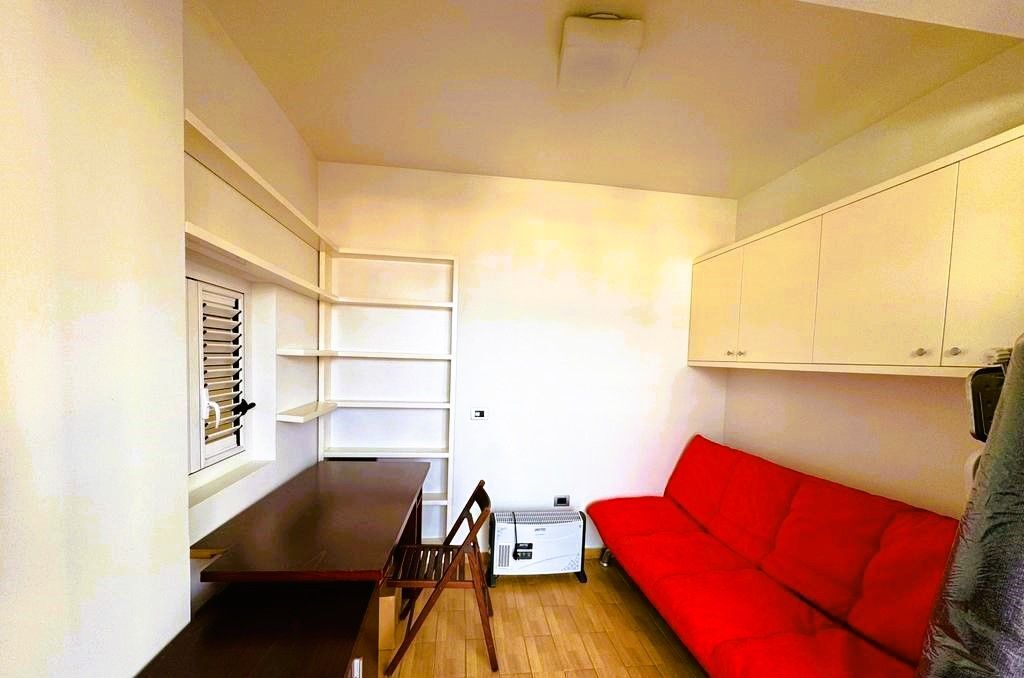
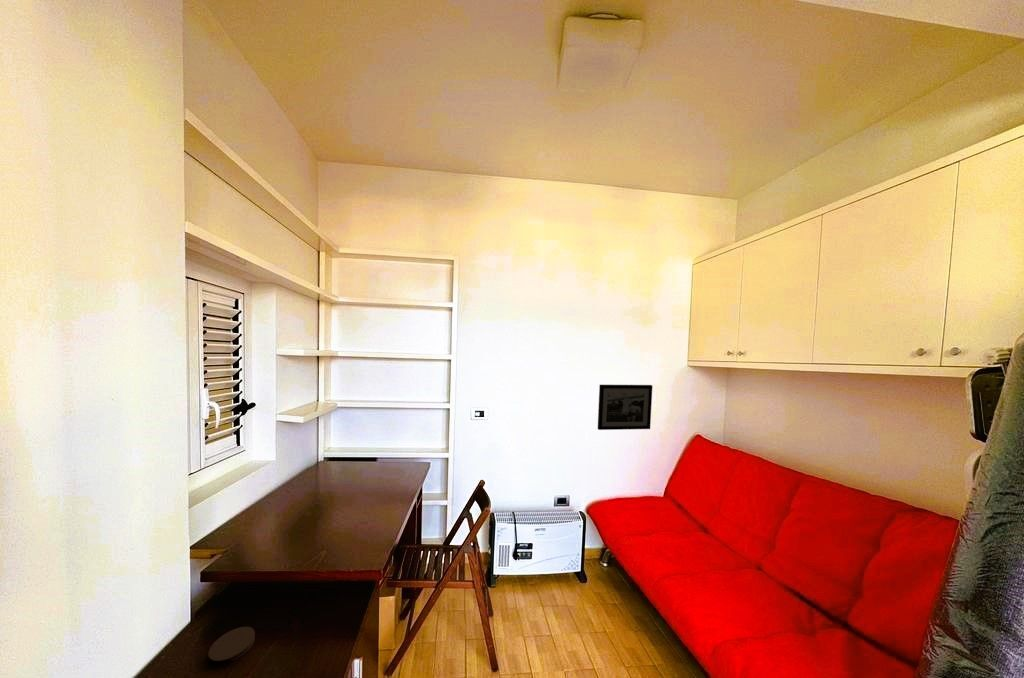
+ picture frame (625, 407)
+ coaster (232, 645)
